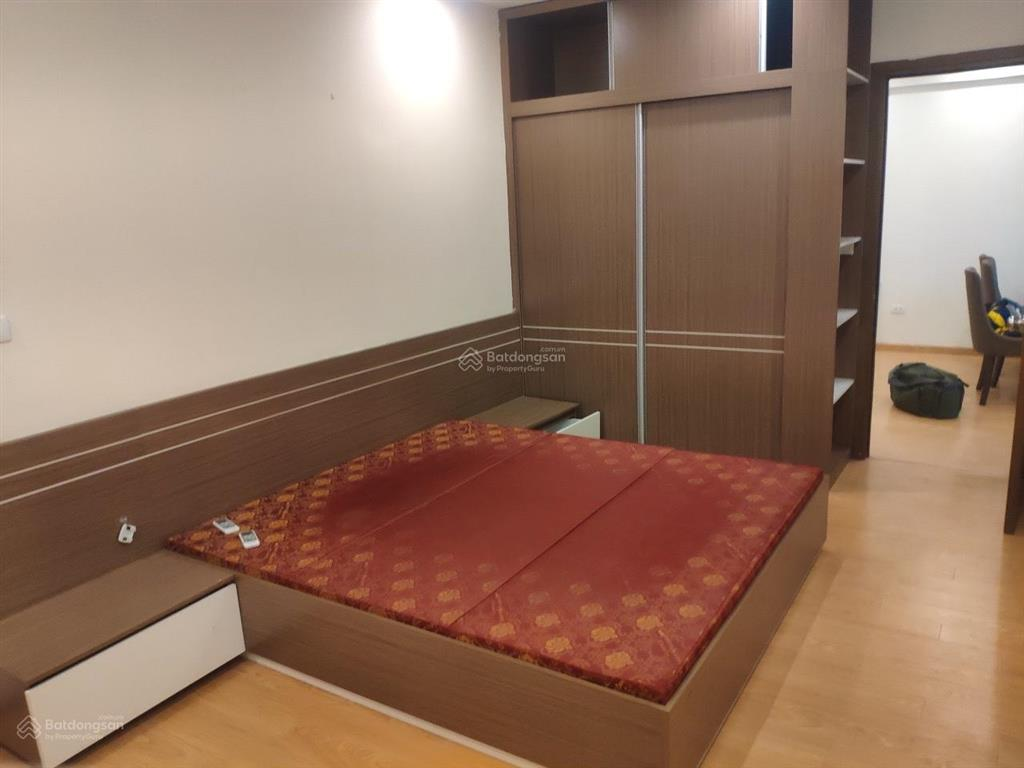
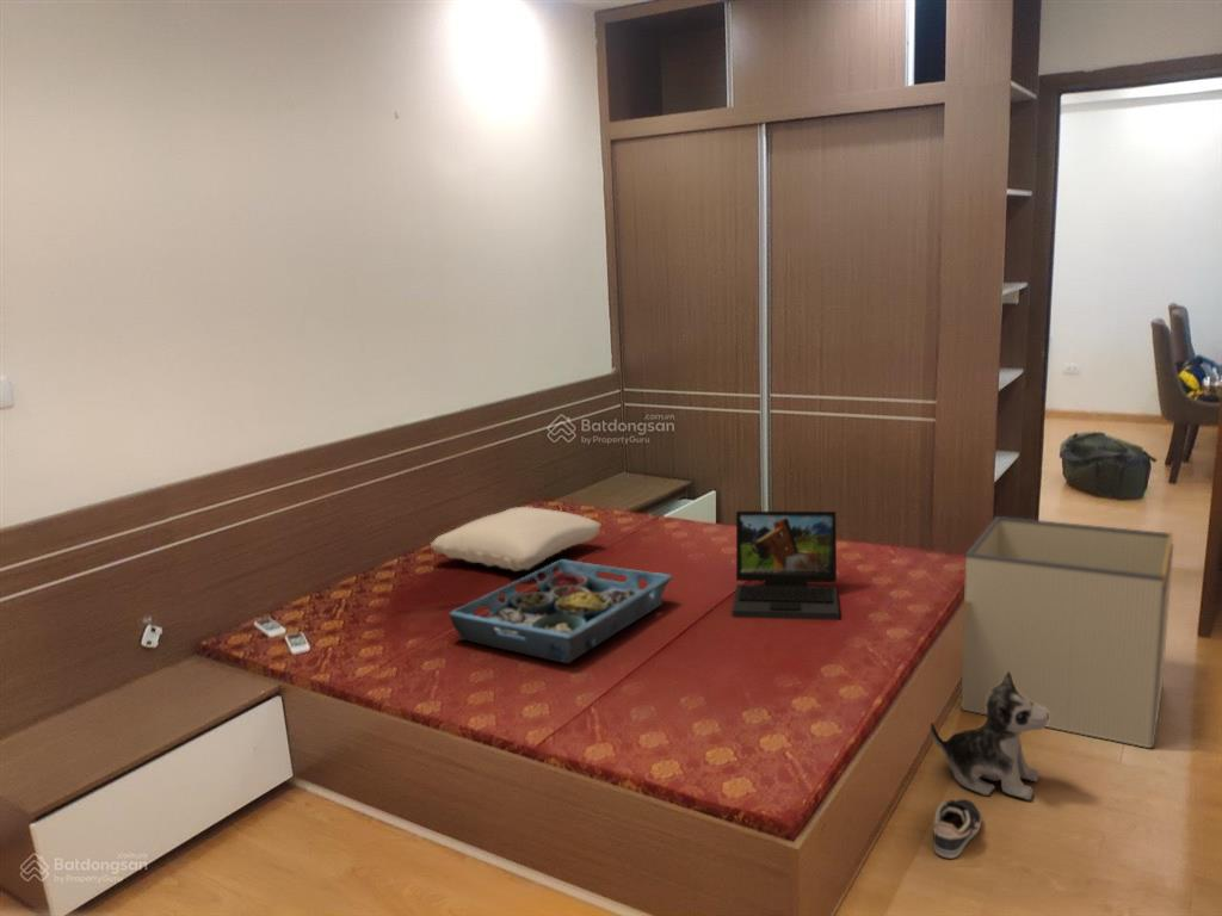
+ laptop (785, 561)
+ storage bin (1067, 620)
+ pillow (517, 537)
+ serving tray (566, 605)
+ plush toy (987, 724)
+ sneaker (958, 817)
